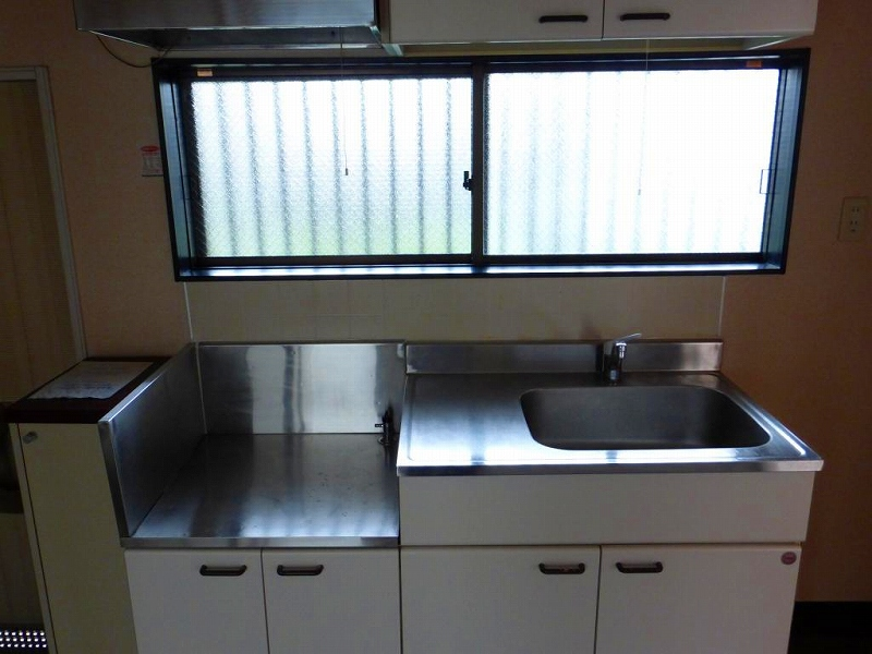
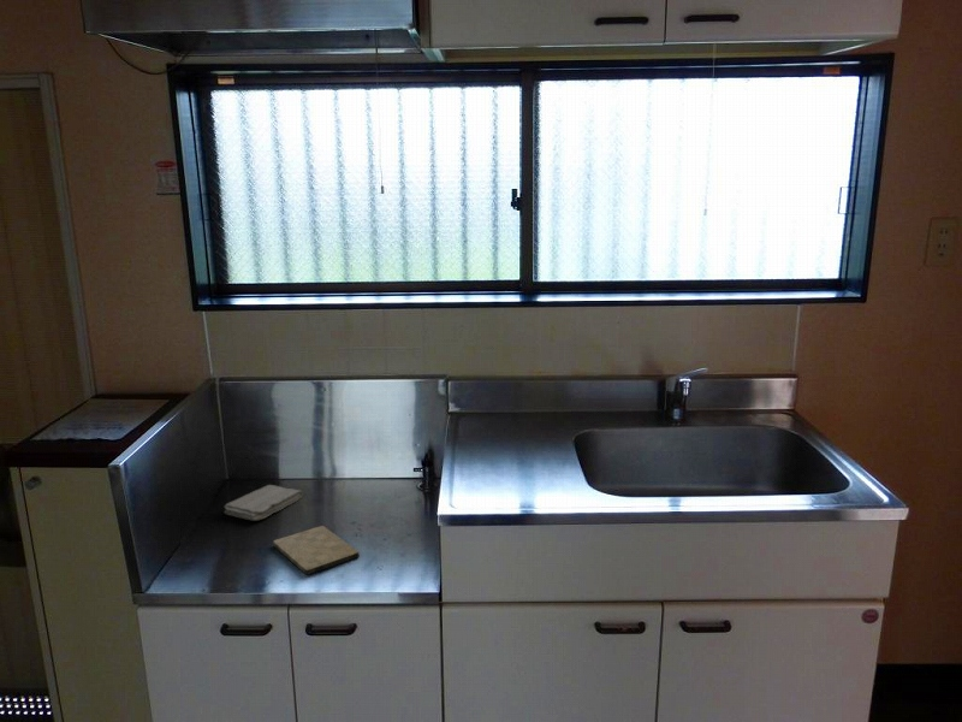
+ washcloth (263, 501)
+ cutting board (315, 548)
